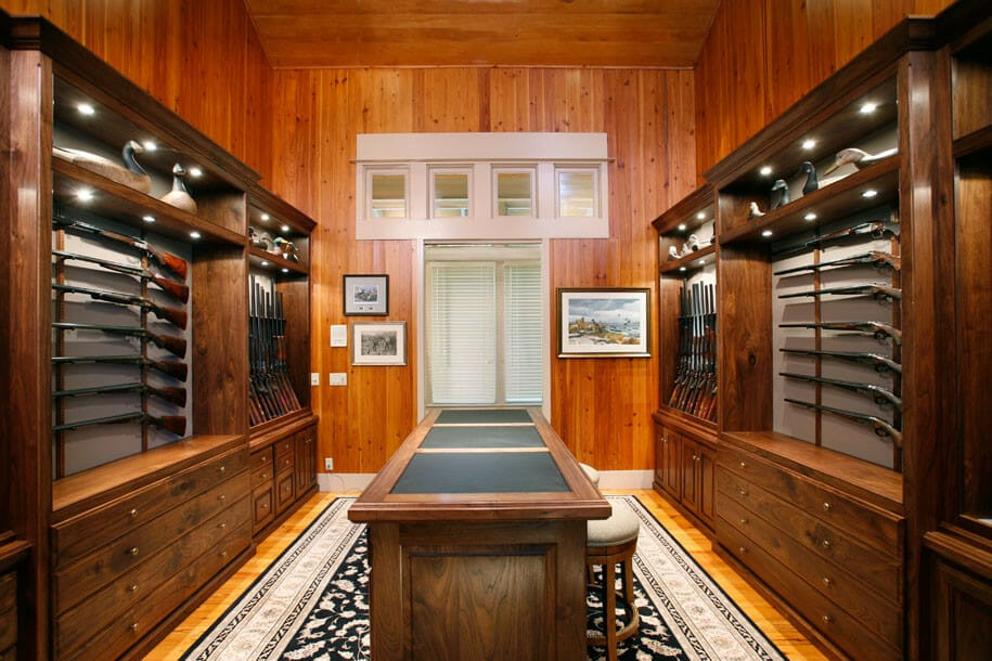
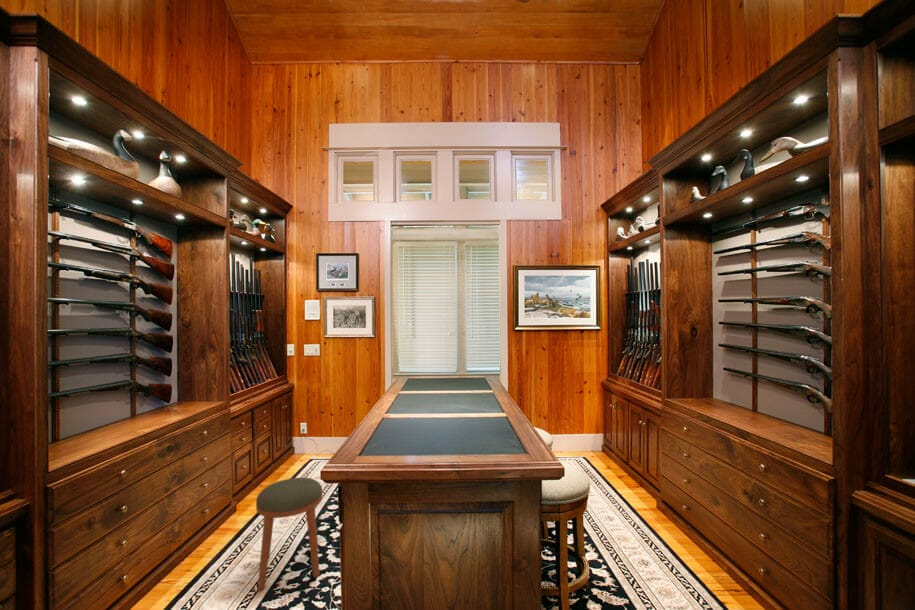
+ stool (289, 516)
